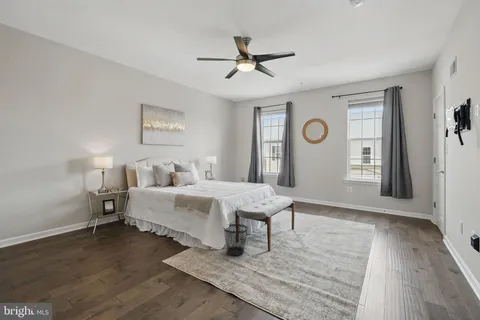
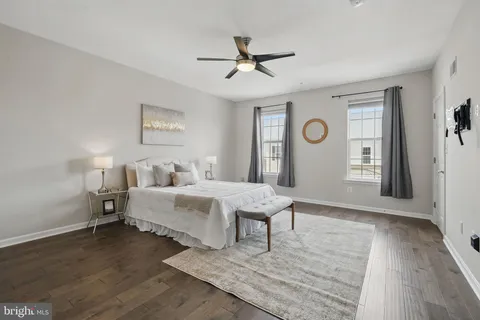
- wastebasket (235, 239)
